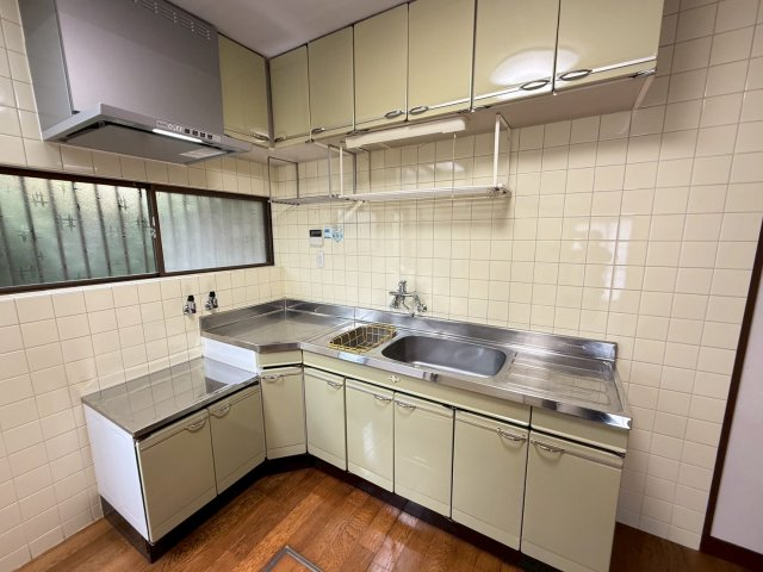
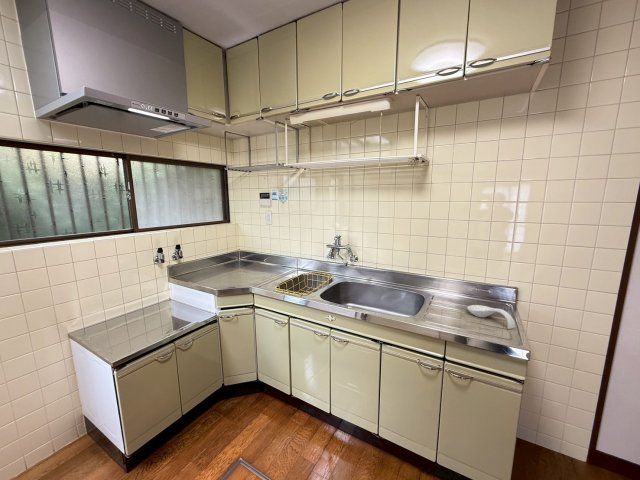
+ spoon rest (490, 312)
